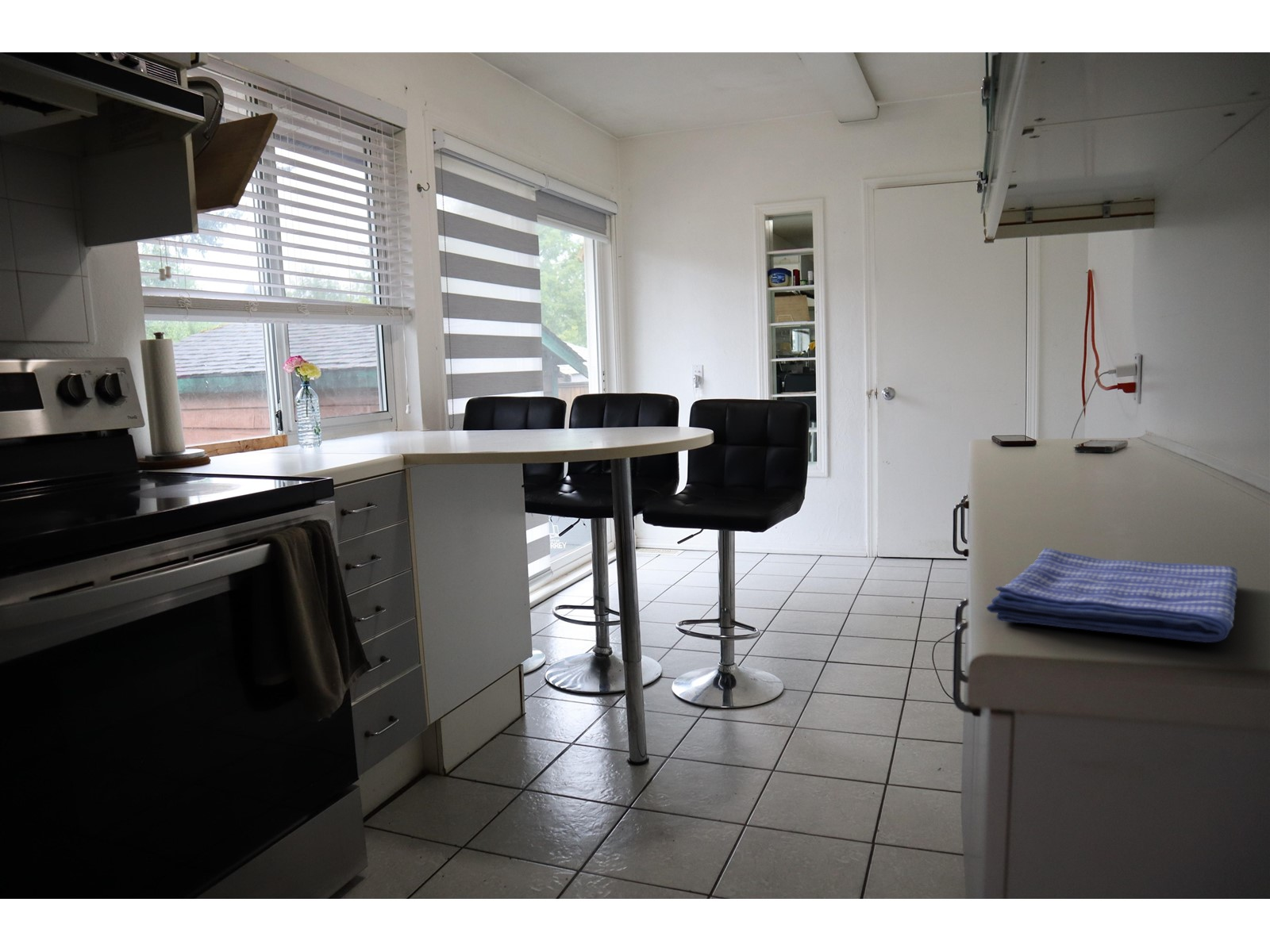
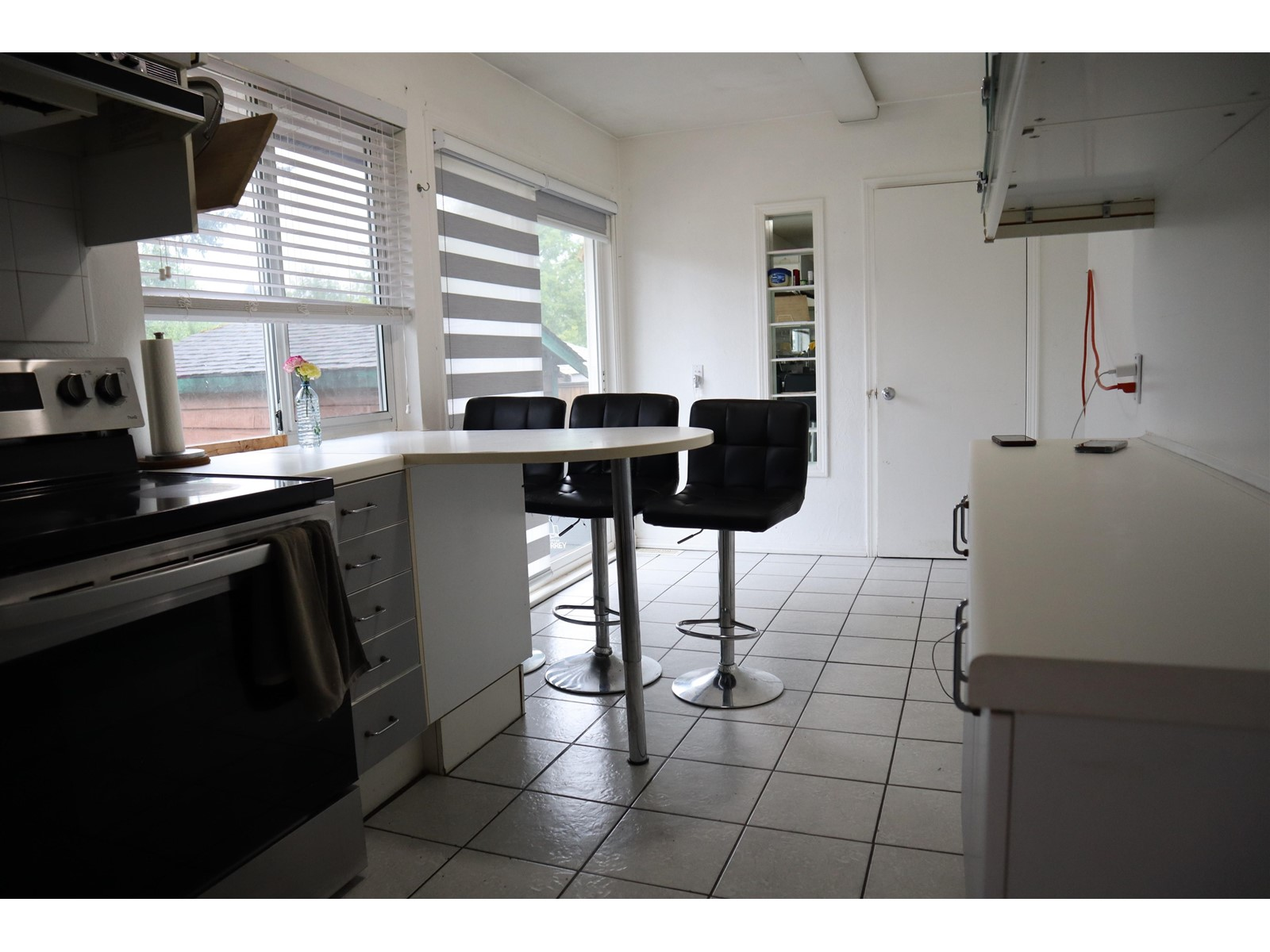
- dish towel (1118, 585)
